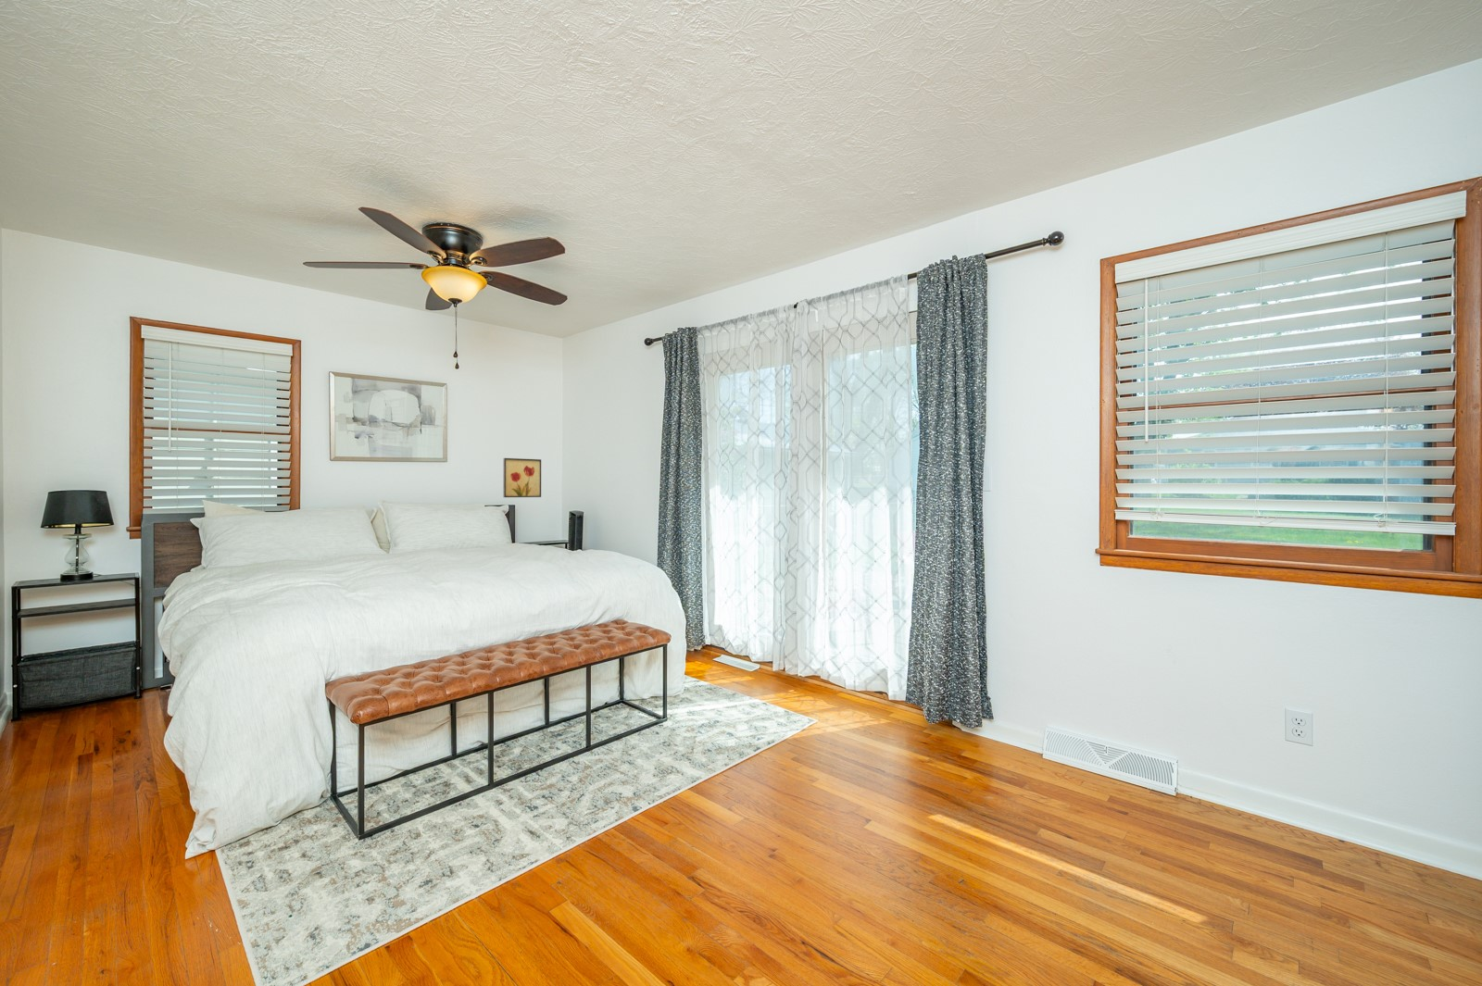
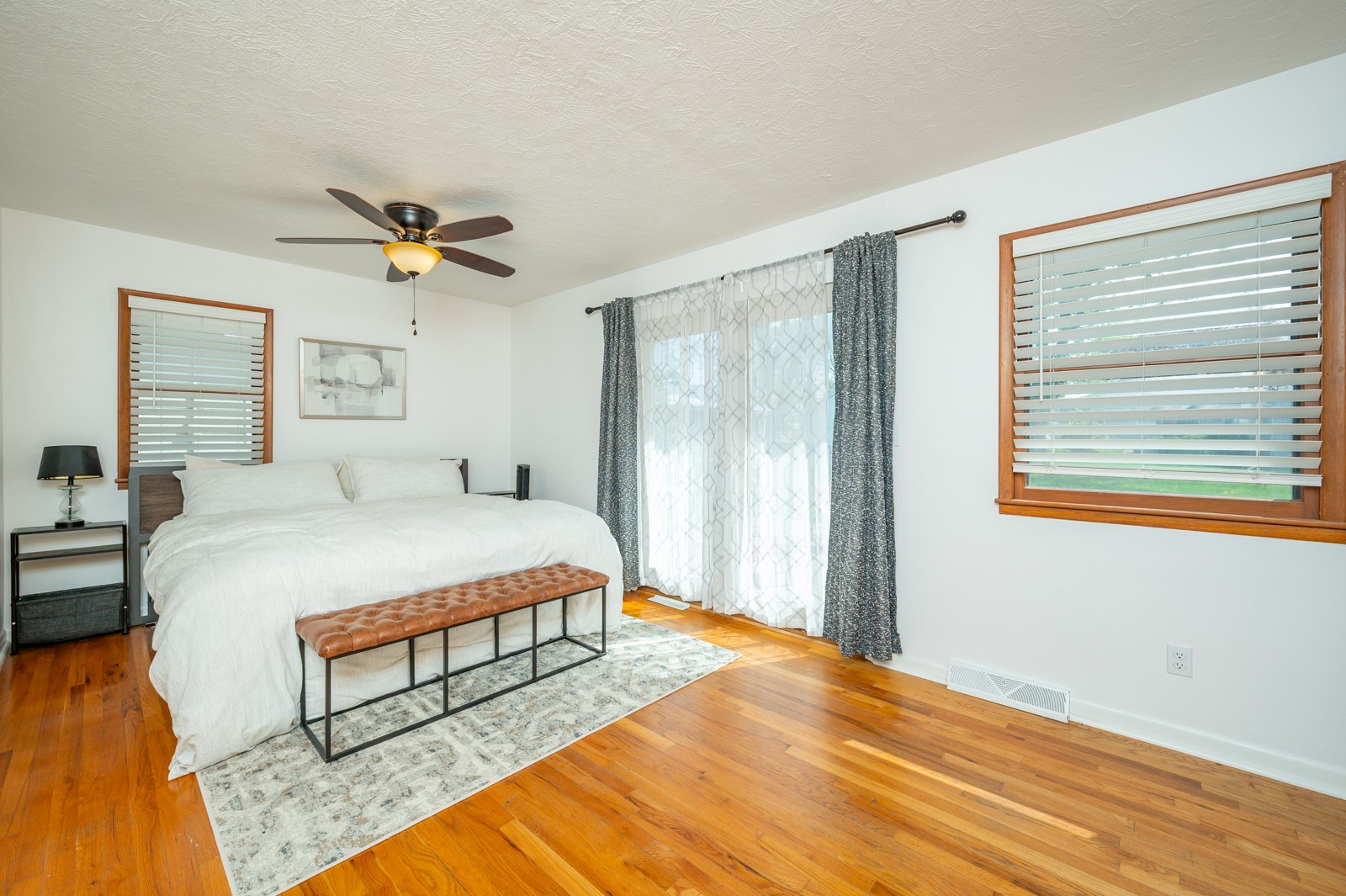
- wall art (522, 478)
